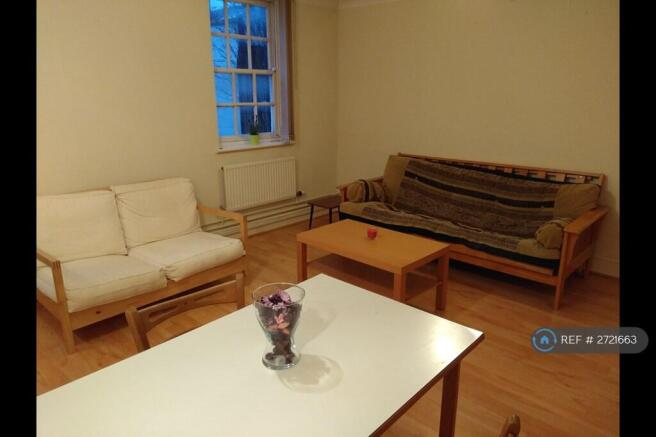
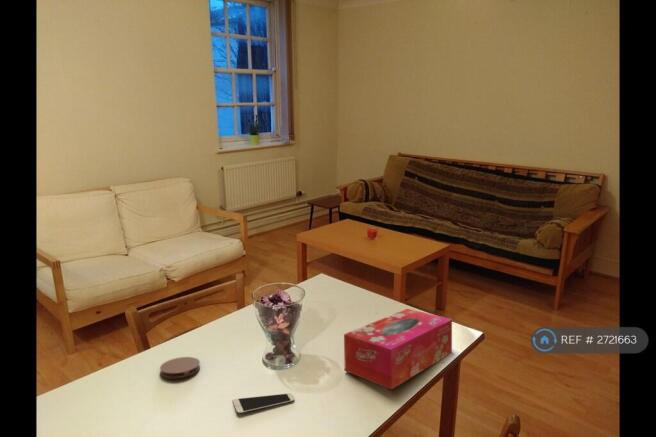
+ smartphone (263, 399)
+ coaster (180, 367)
+ tissue box (400, 344)
